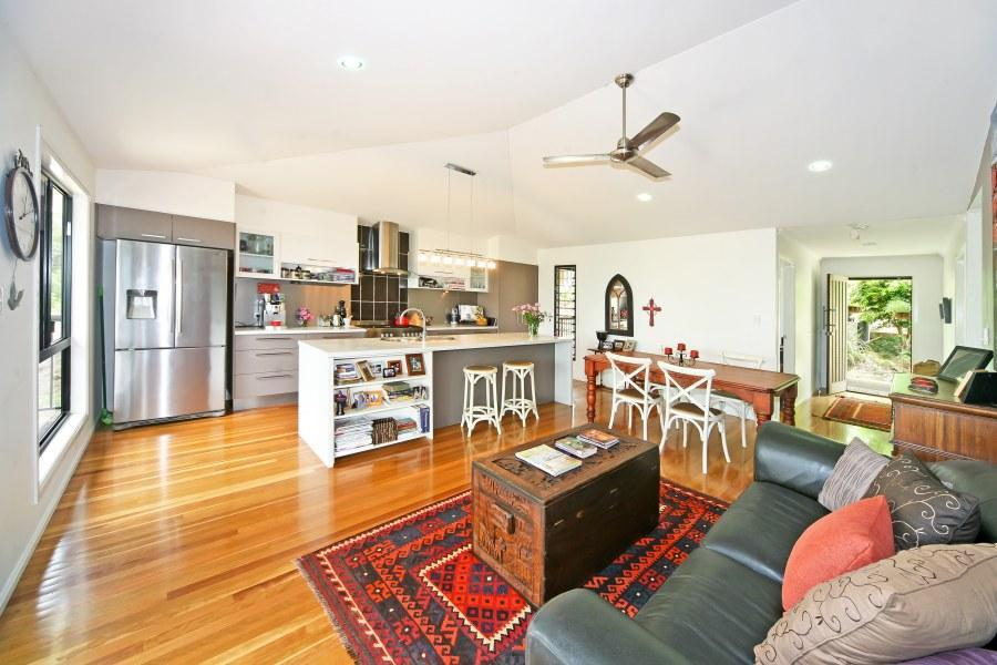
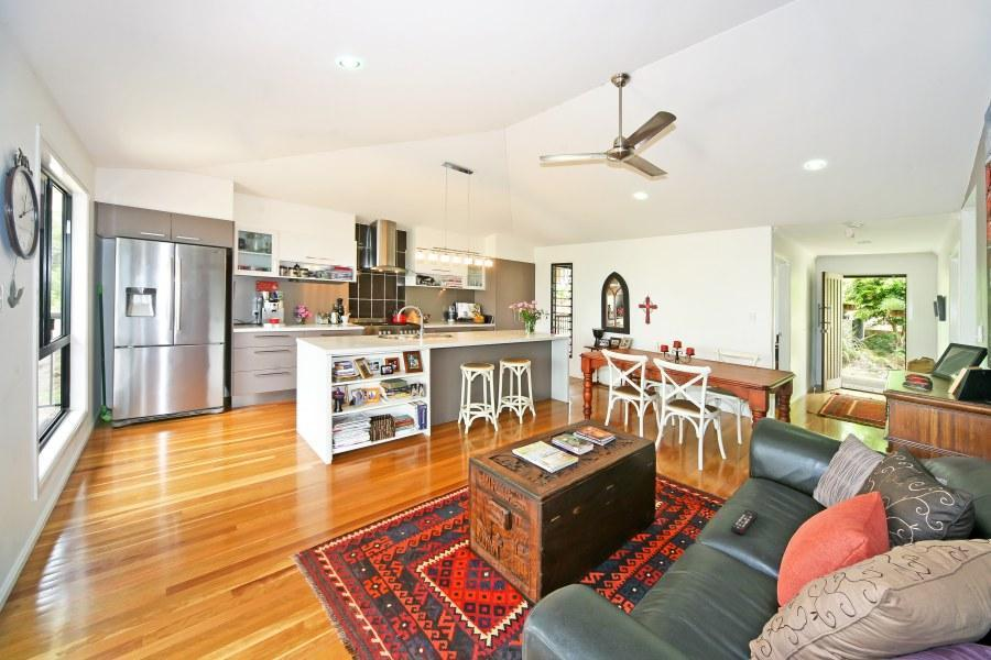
+ remote control (744, 520)
